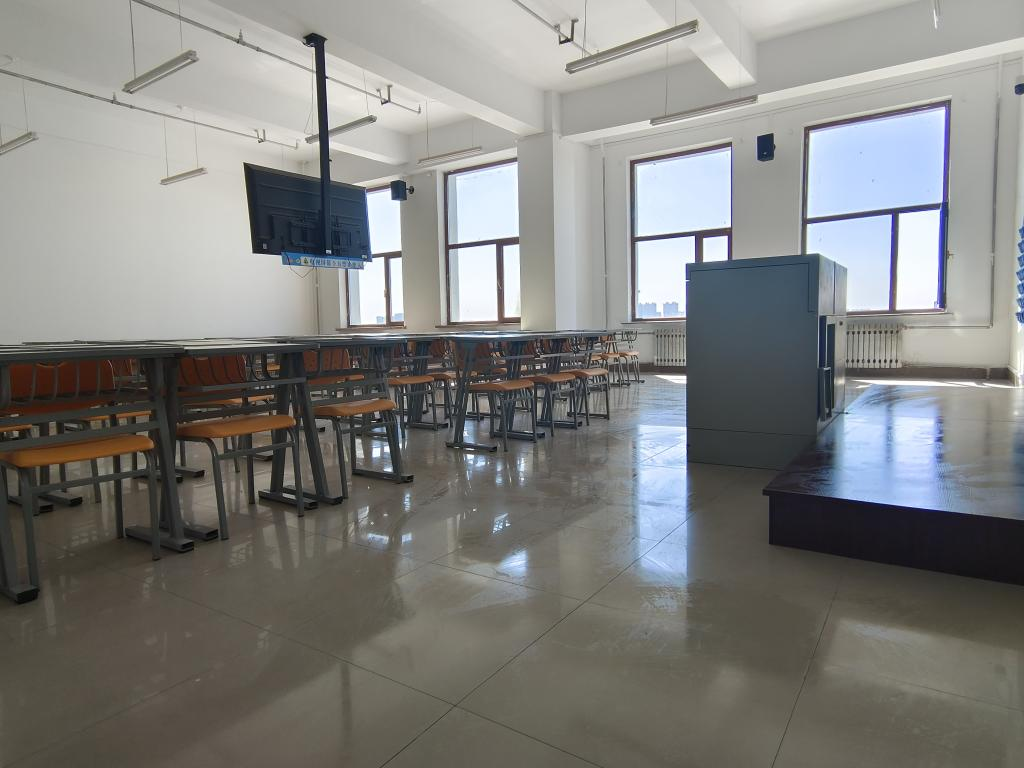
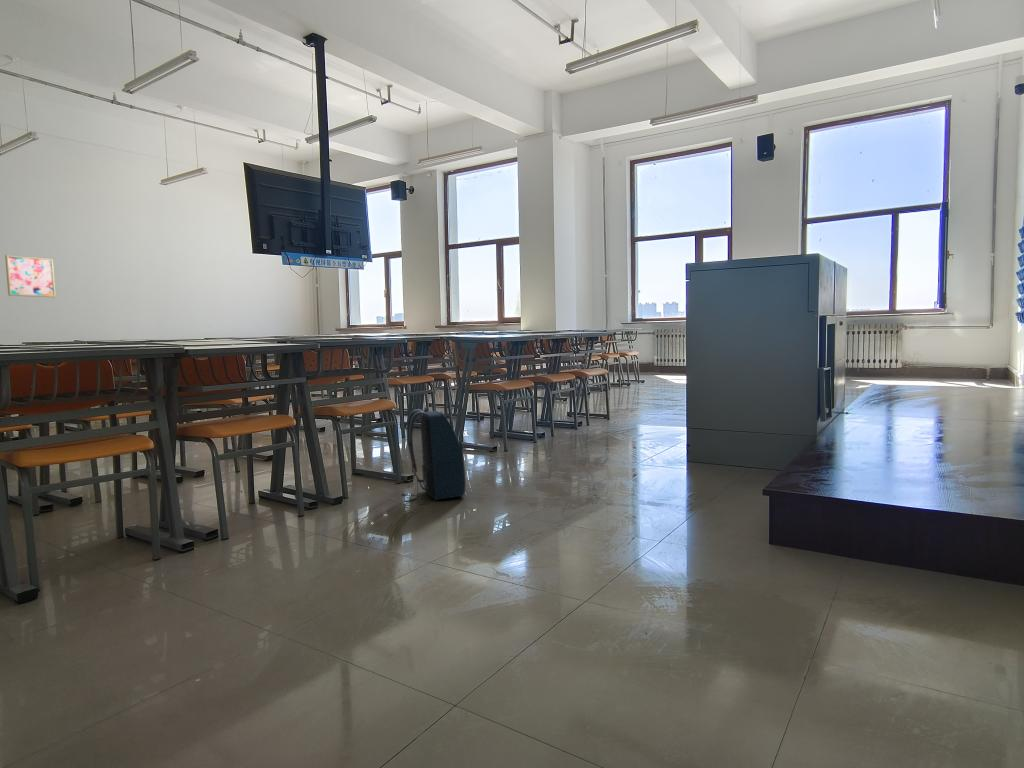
+ backpack (432, 451)
+ wall art (31, 276)
